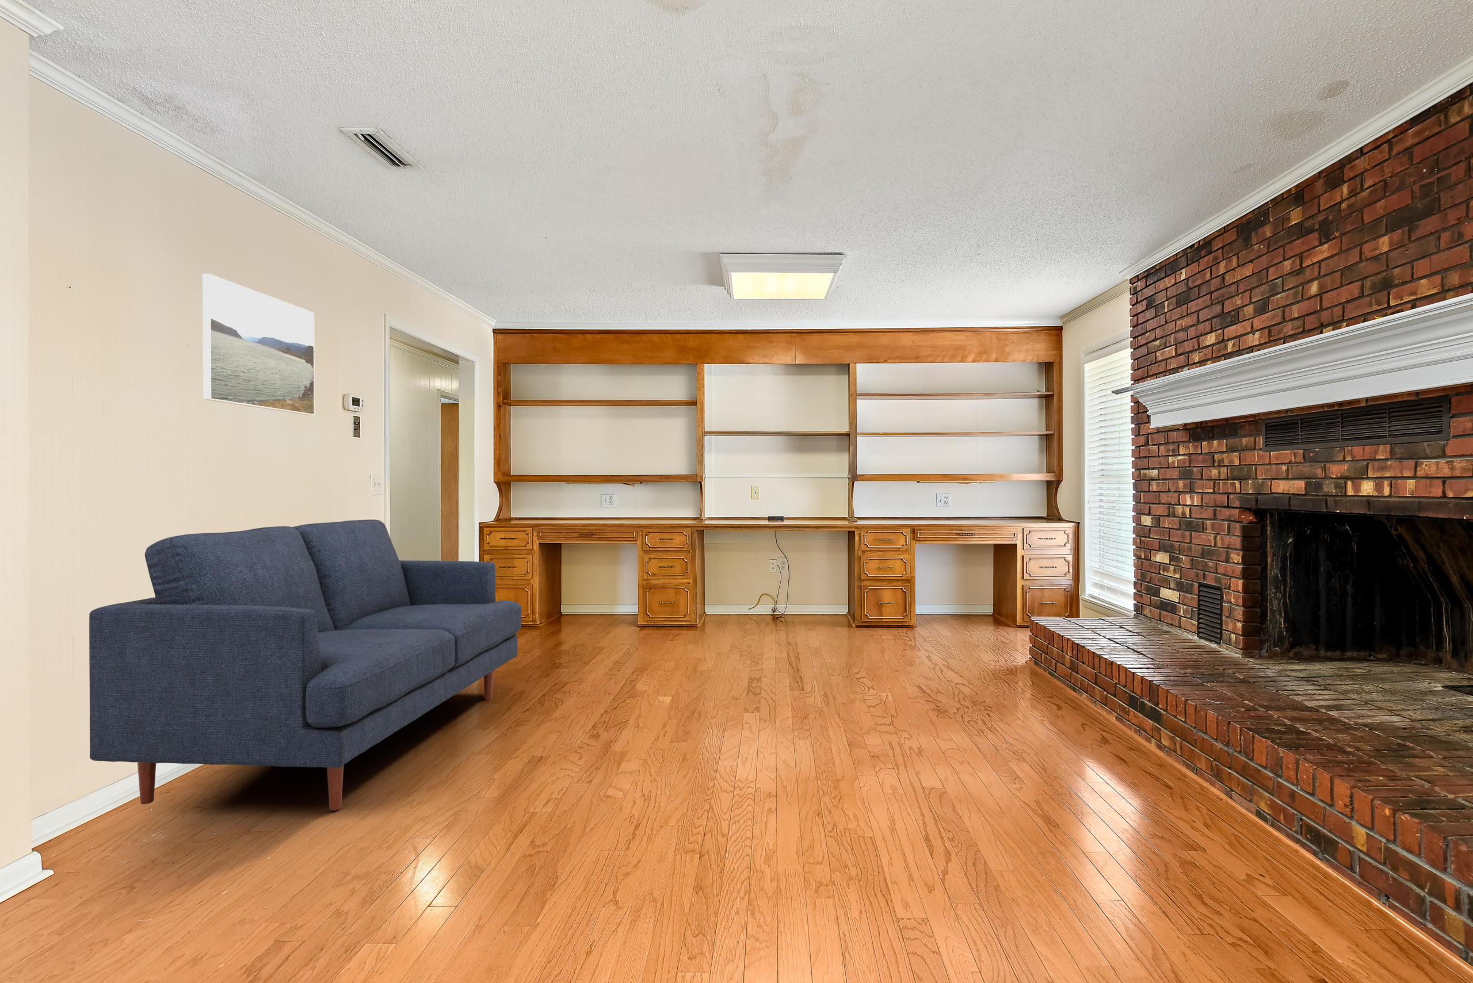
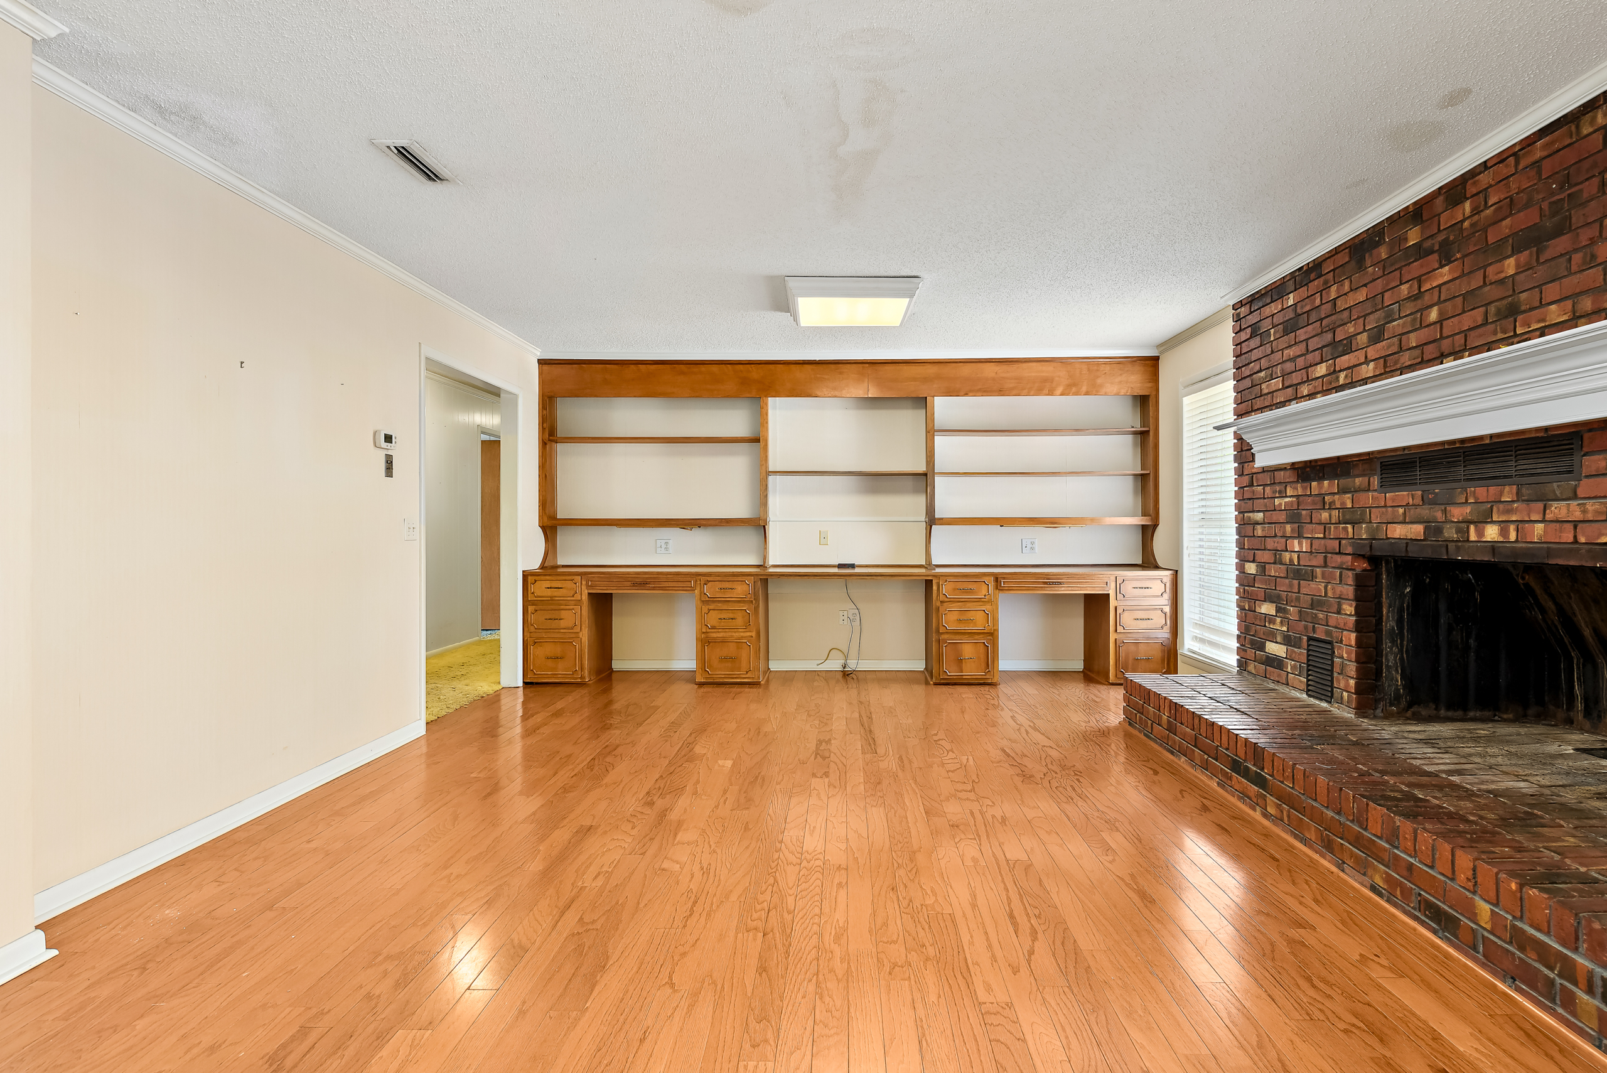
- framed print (265, 351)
- sofa (358, 633)
